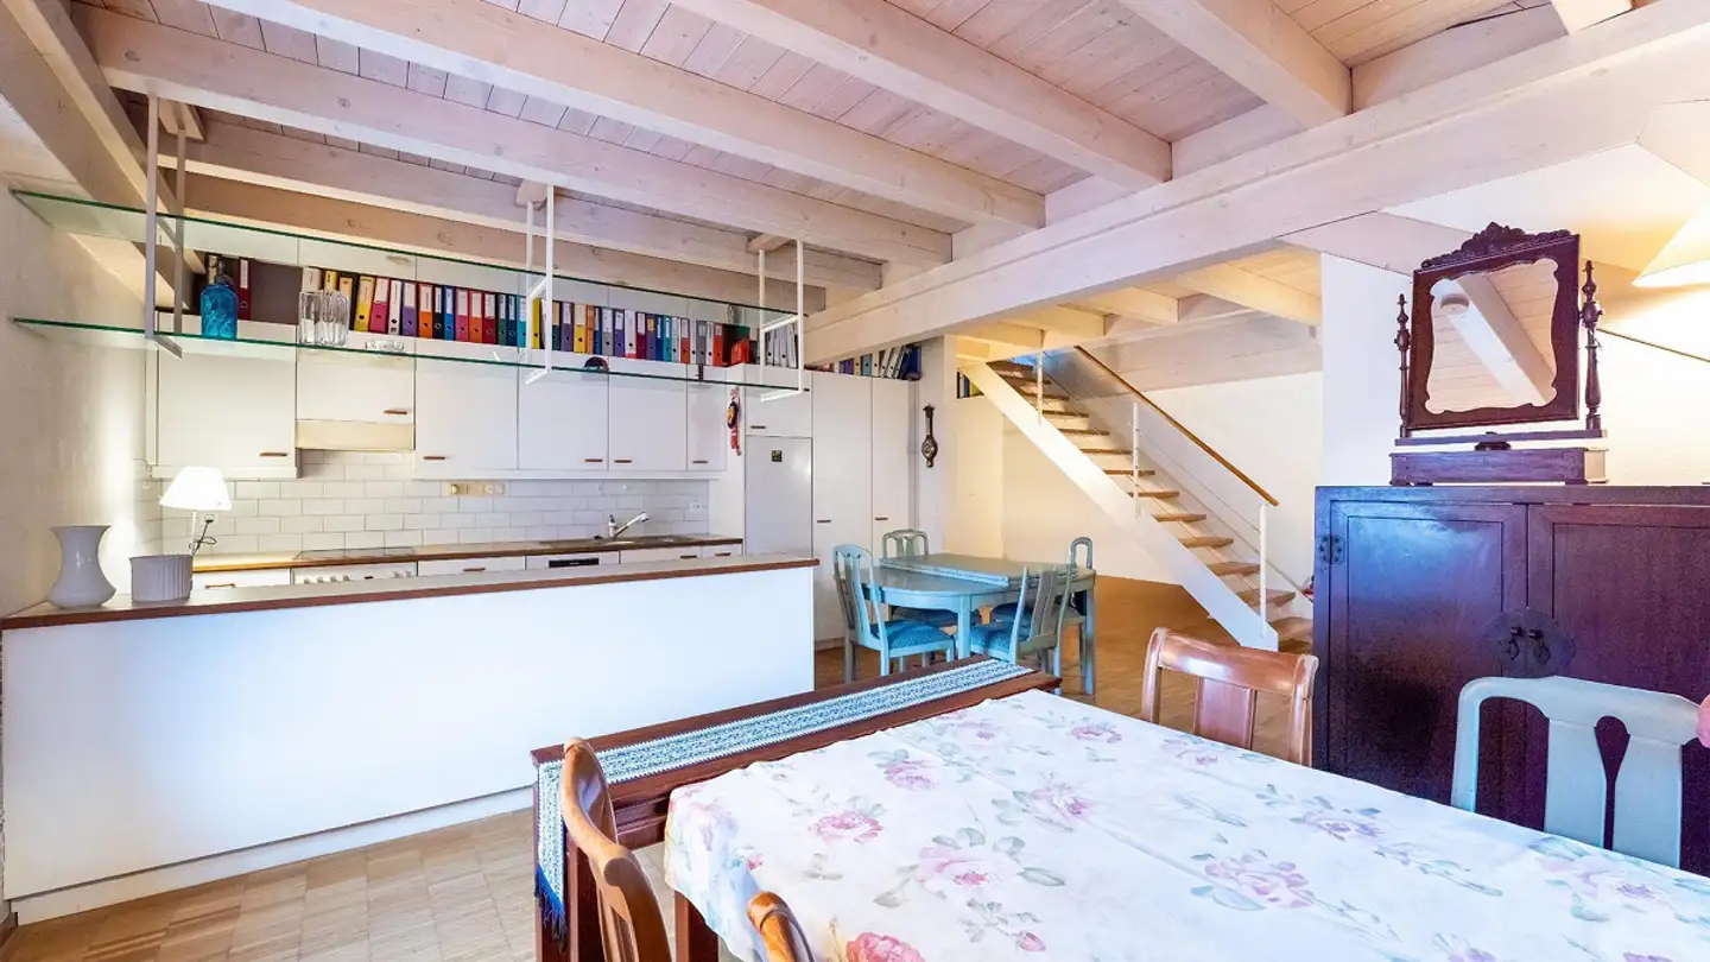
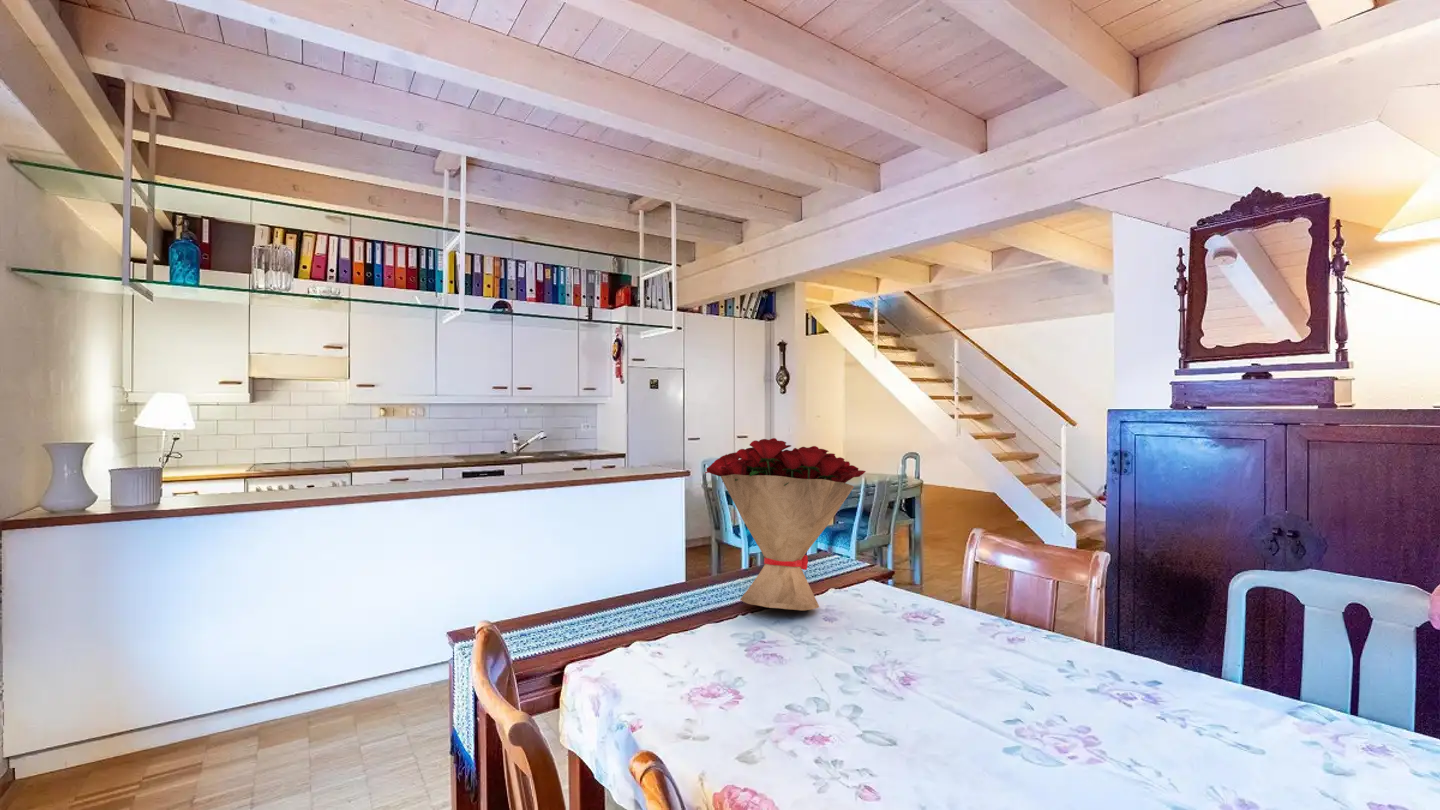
+ flower bouquet (780, 520)
